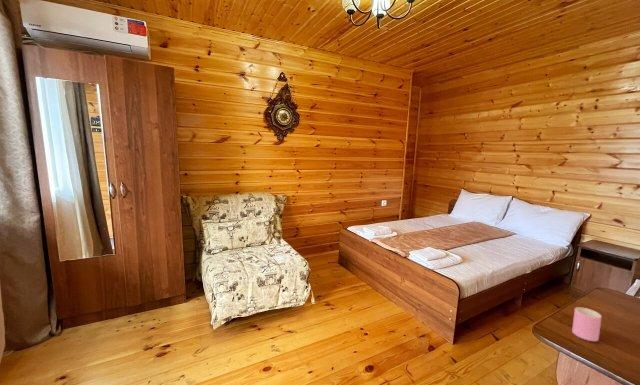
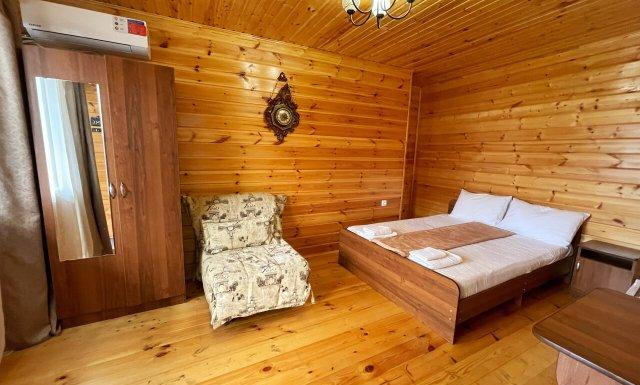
- cup (587, 322)
